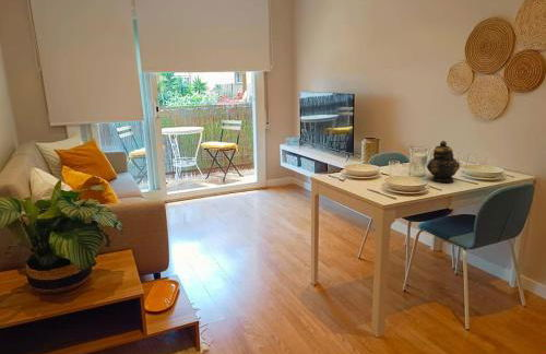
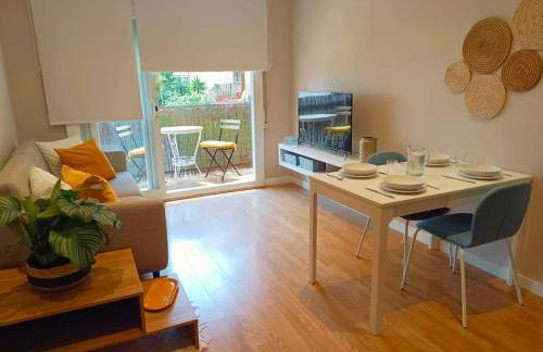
- teapot (442, 161)
